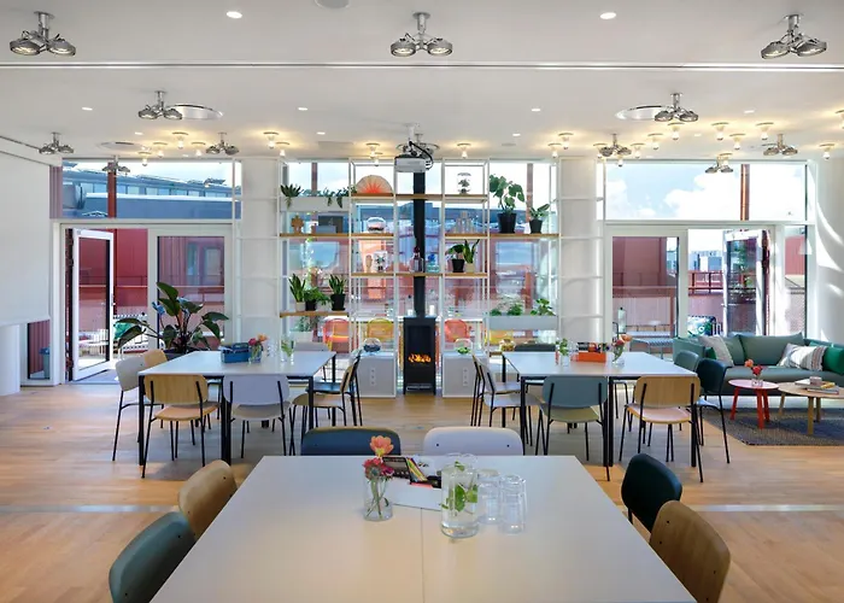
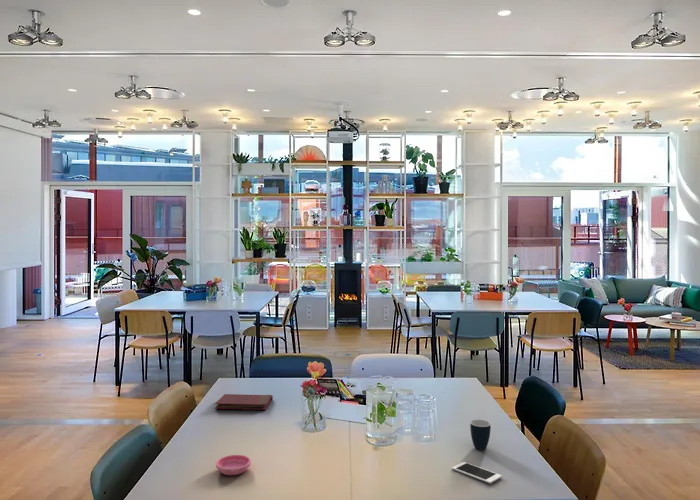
+ book (244, 401)
+ mug (479, 433)
+ cell phone (476, 472)
+ saucer (233, 465)
